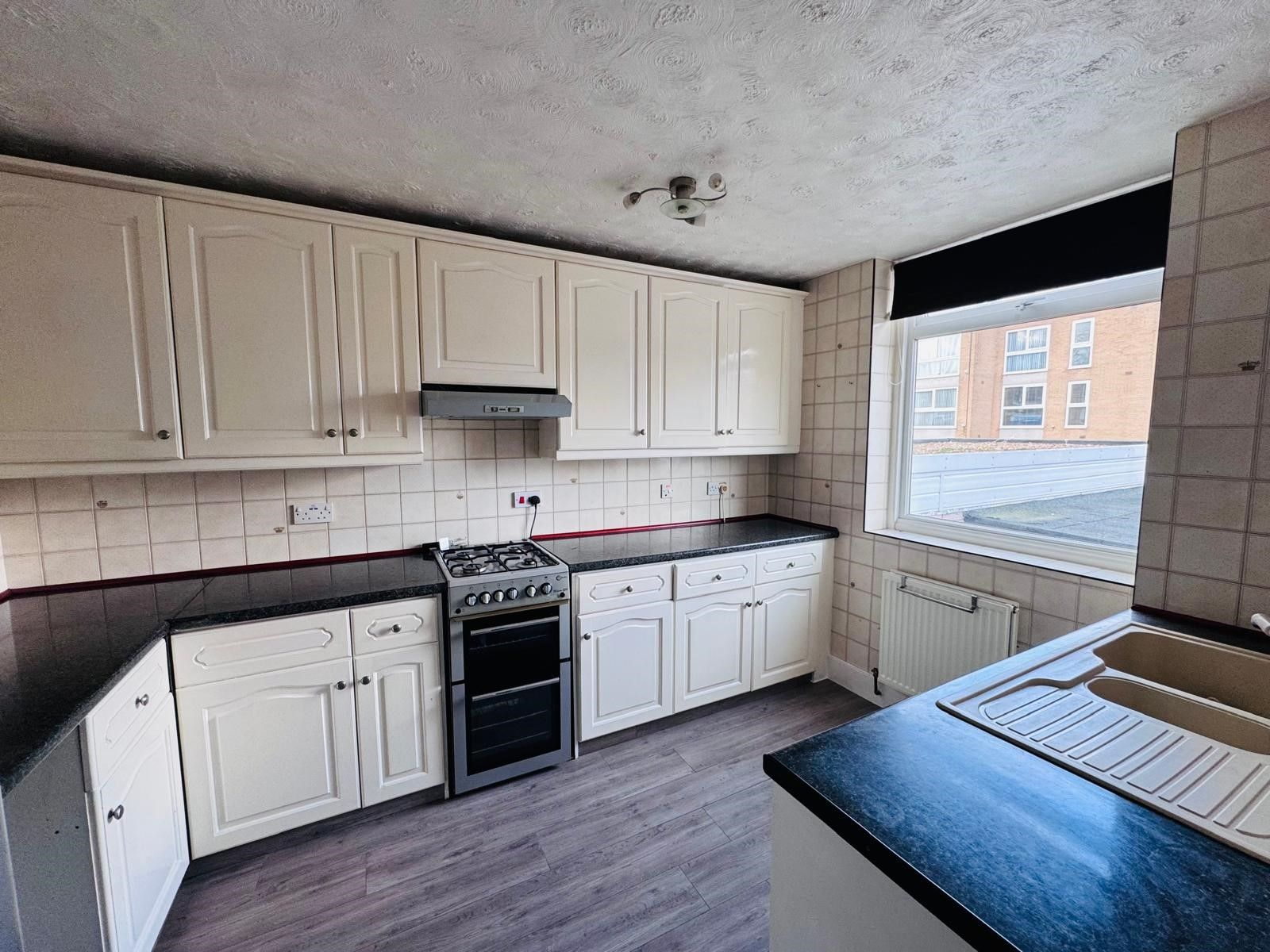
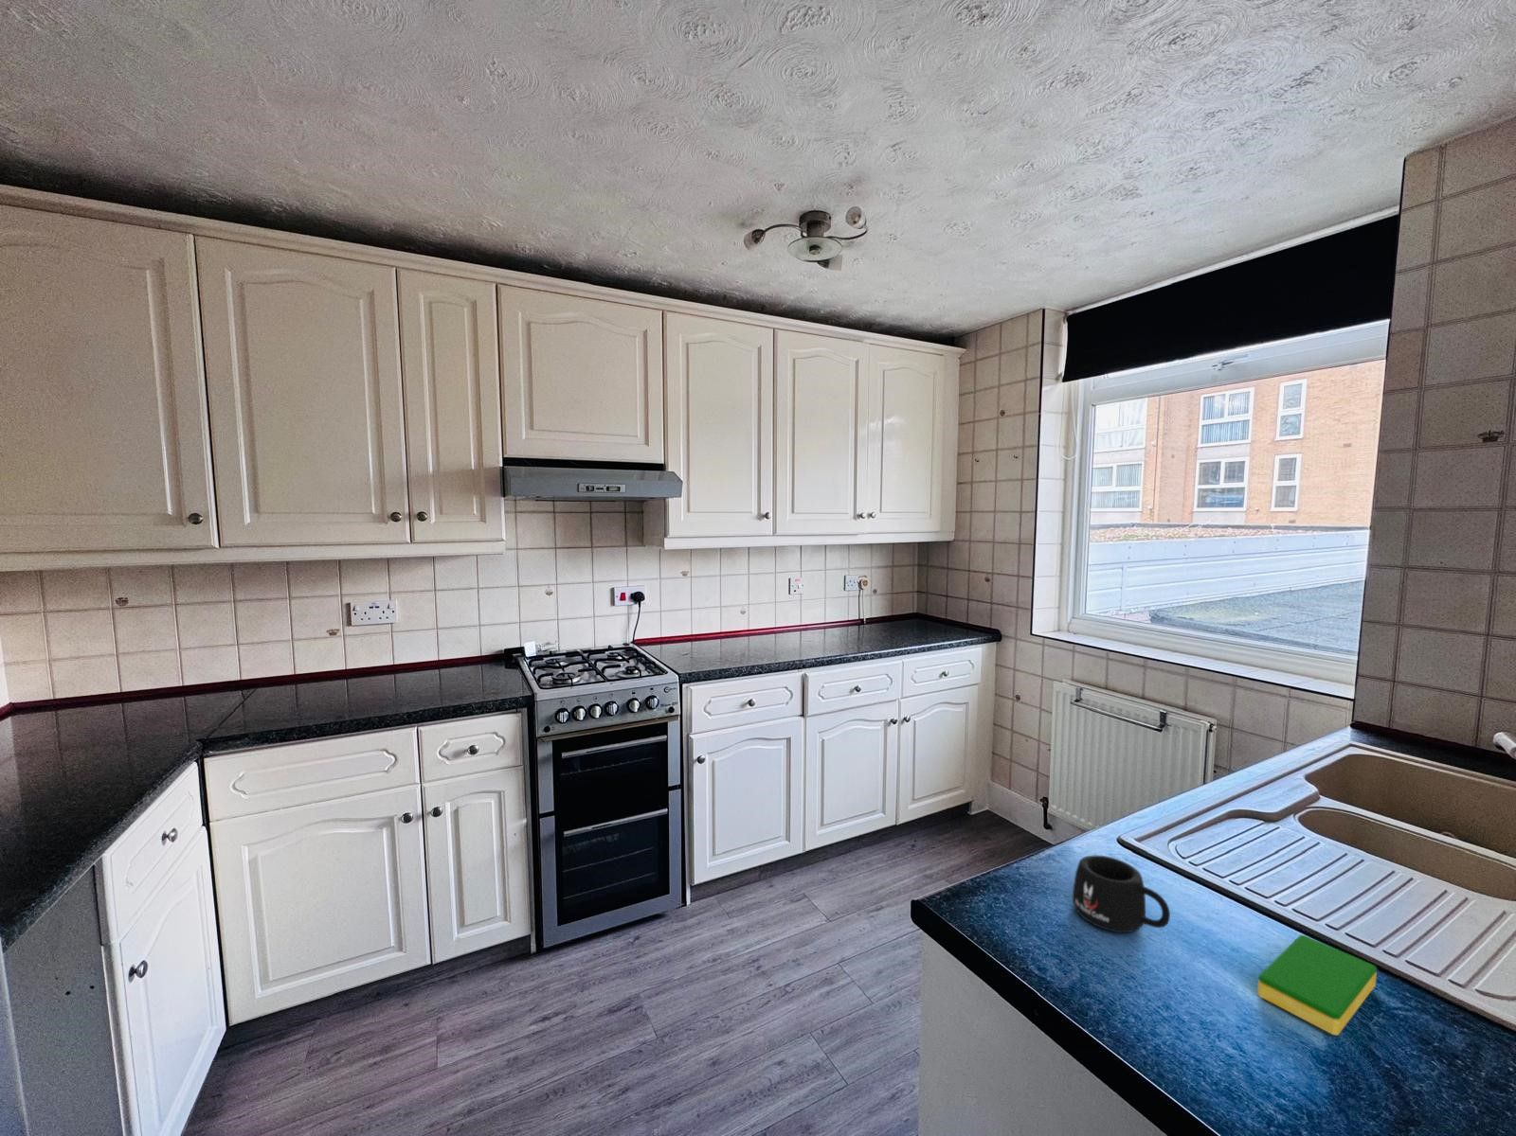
+ mug (1120, 897)
+ dish sponge (1317, 981)
